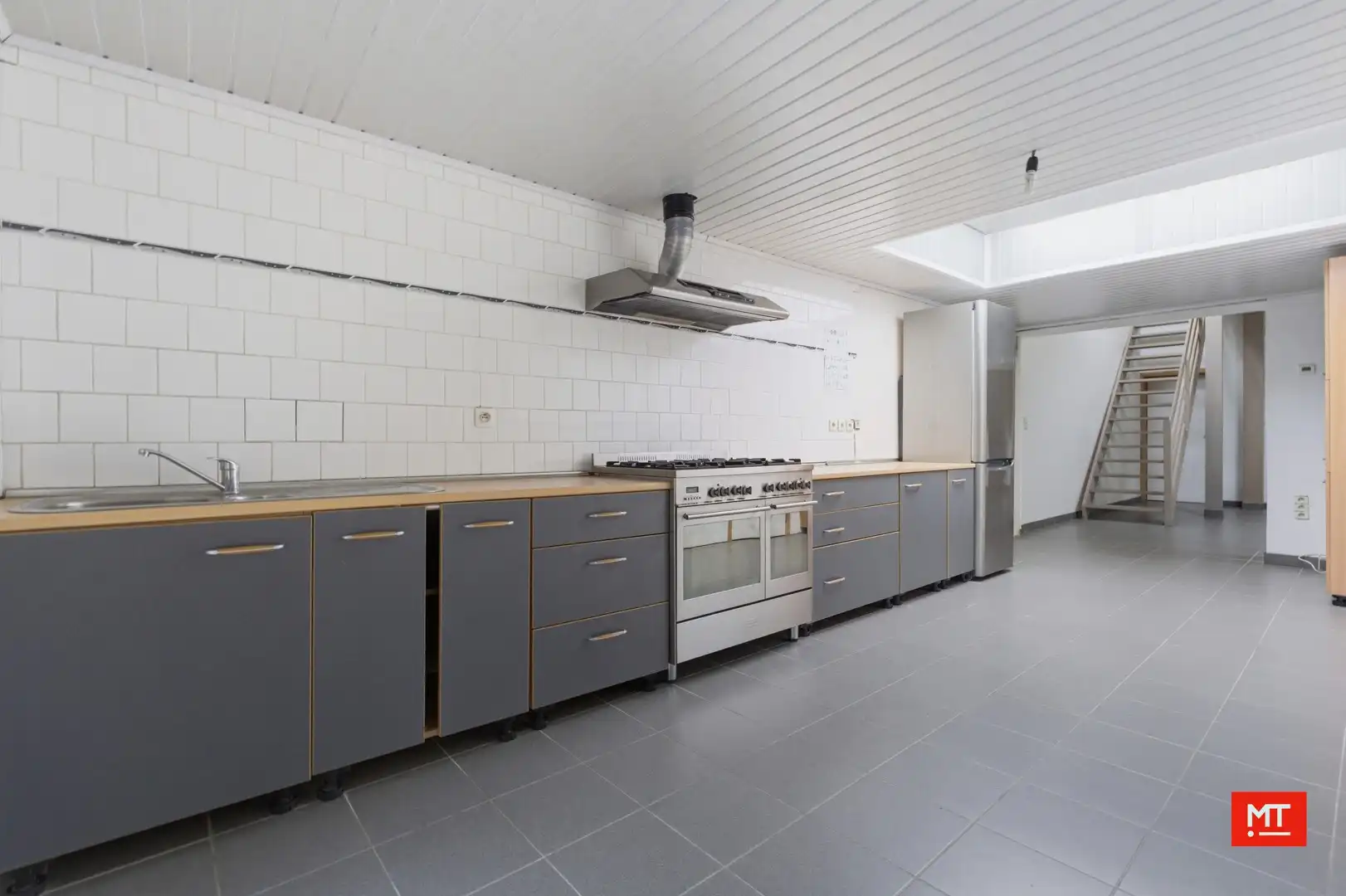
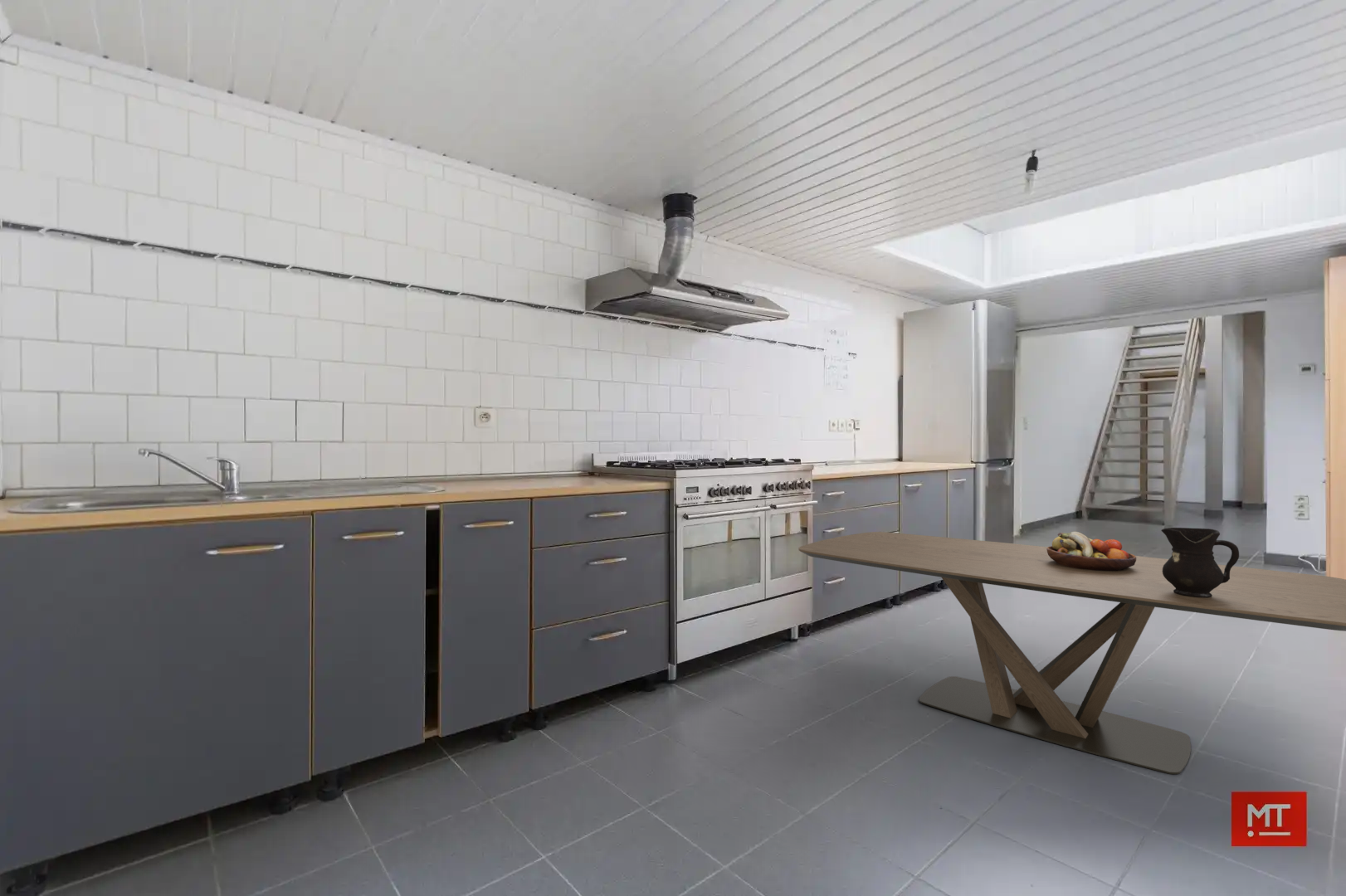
+ pitcher (1198, 562)
+ fruit bowl (1090, 548)
+ dining table (1022, 652)
